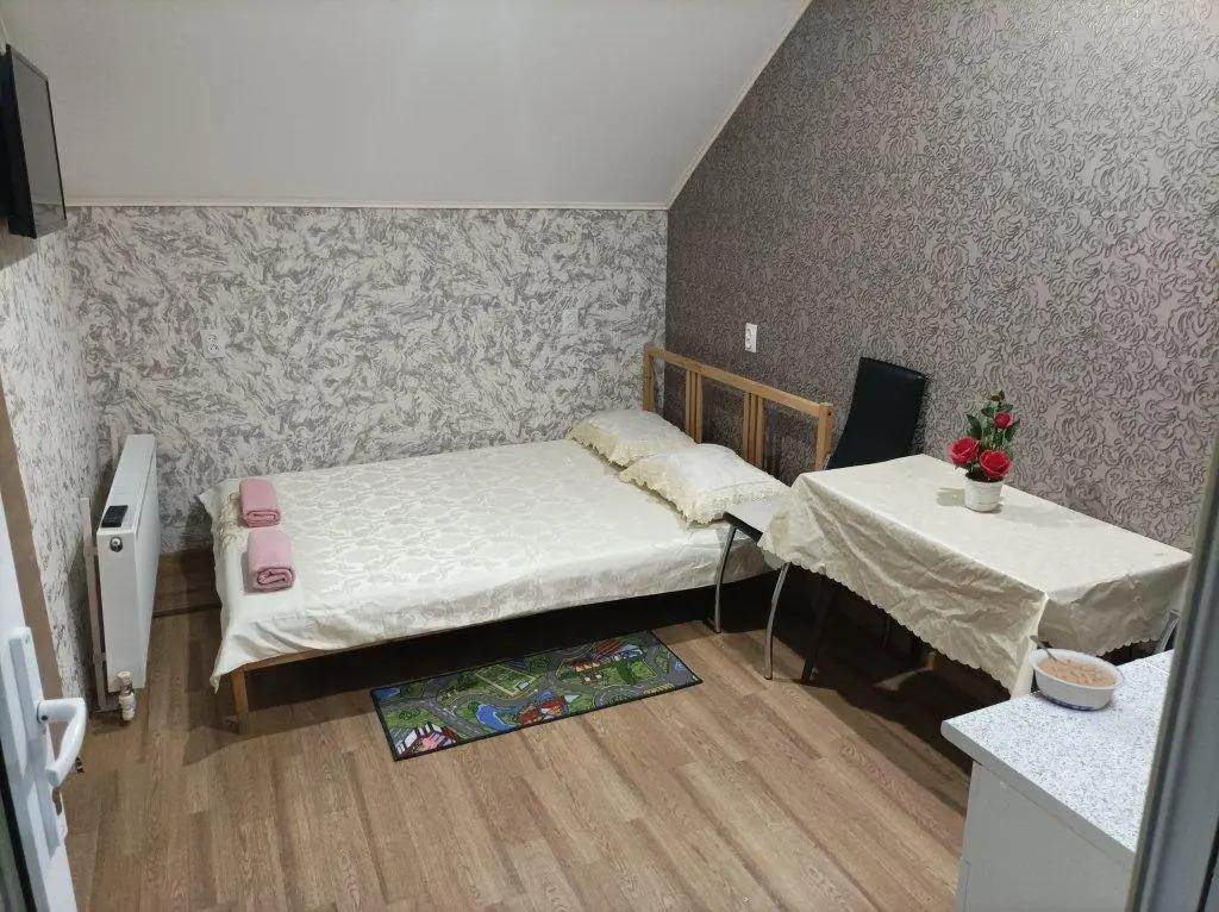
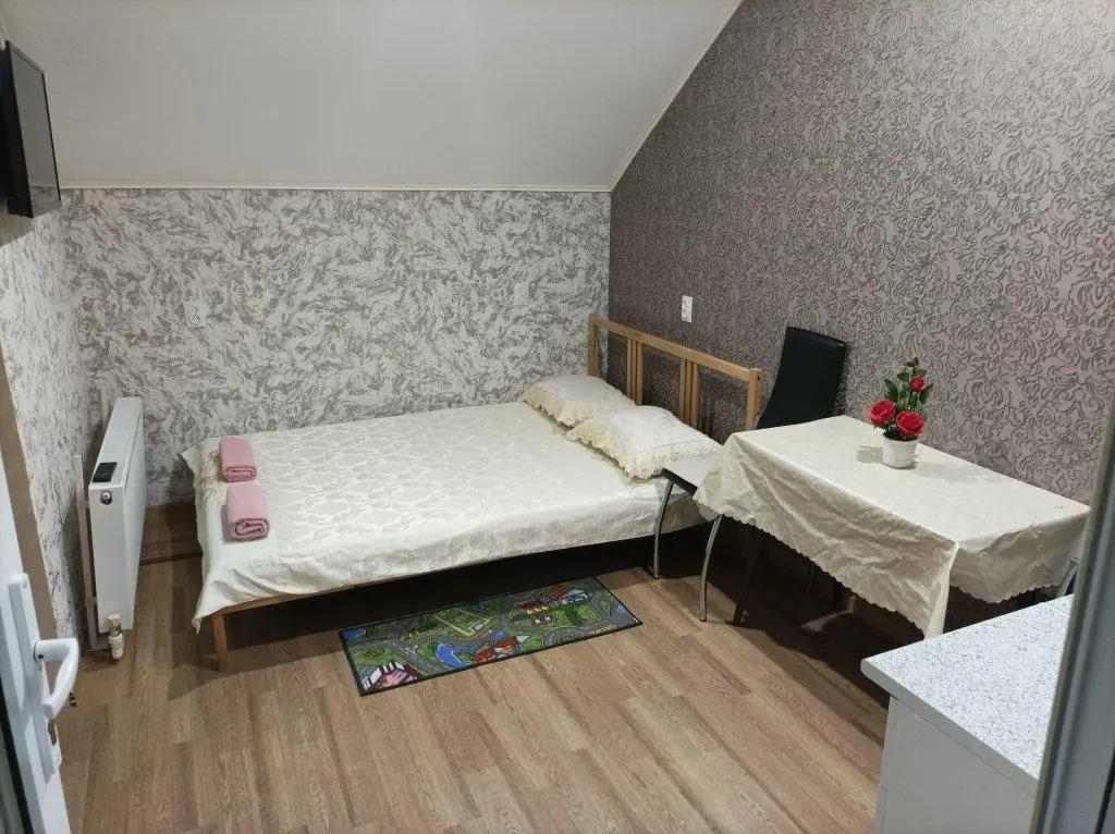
- legume (1070, 677)
